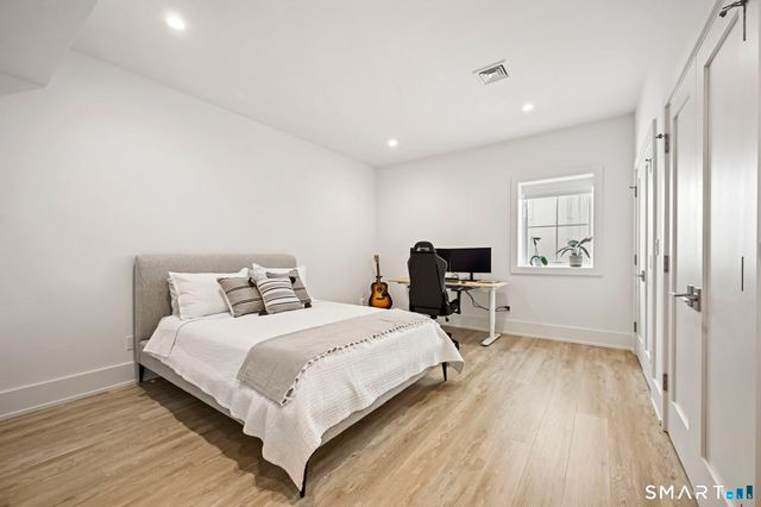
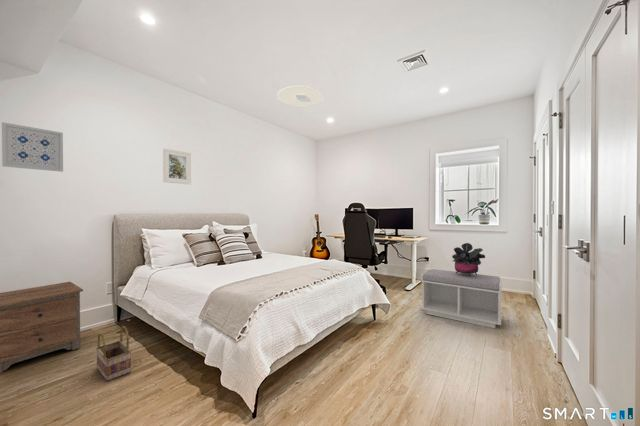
+ wall art (34, 148)
+ ceiling light (300, 94)
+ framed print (177, 167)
+ basket (113, 349)
+ potted plant (466, 258)
+ bench (460, 295)
+ nightstand (35, 323)
